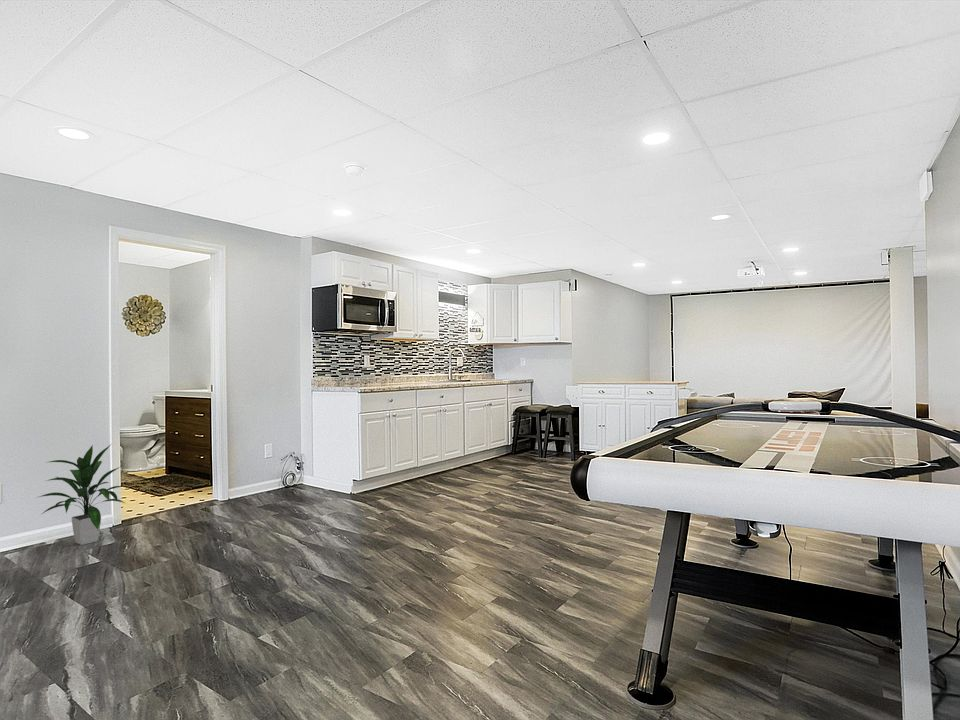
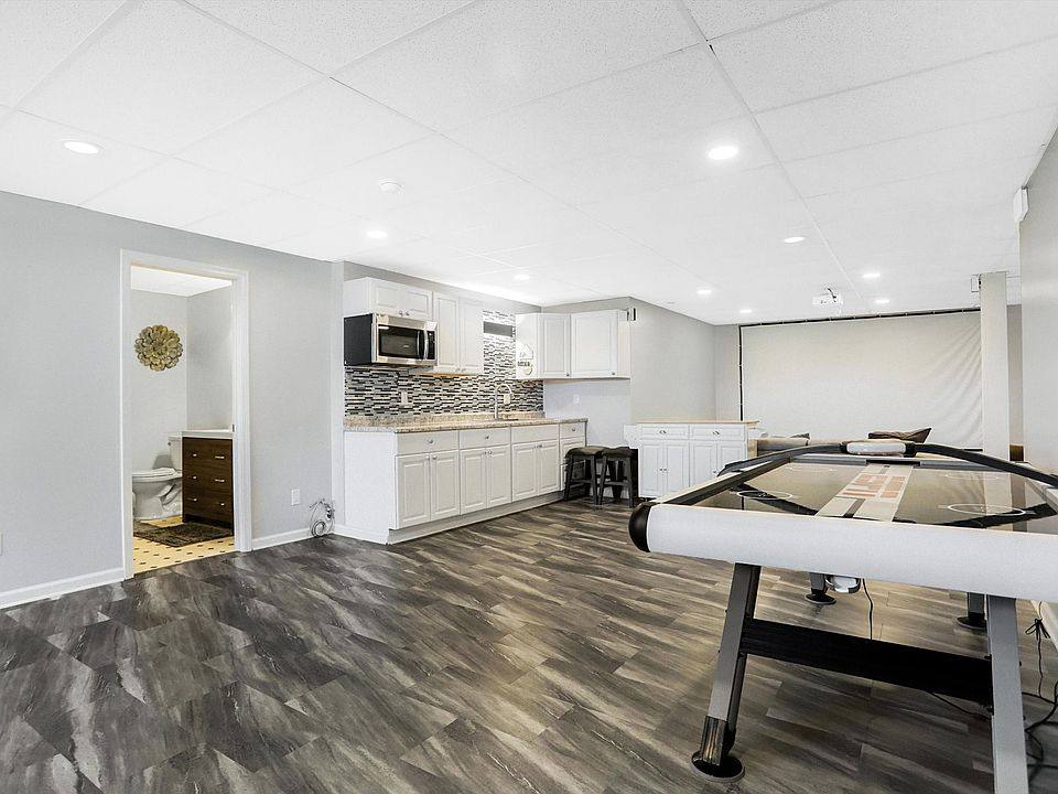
- indoor plant (85, 494)
